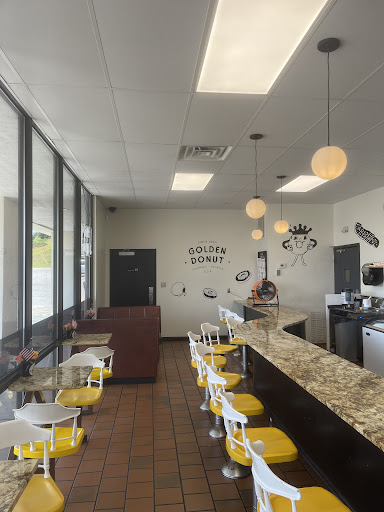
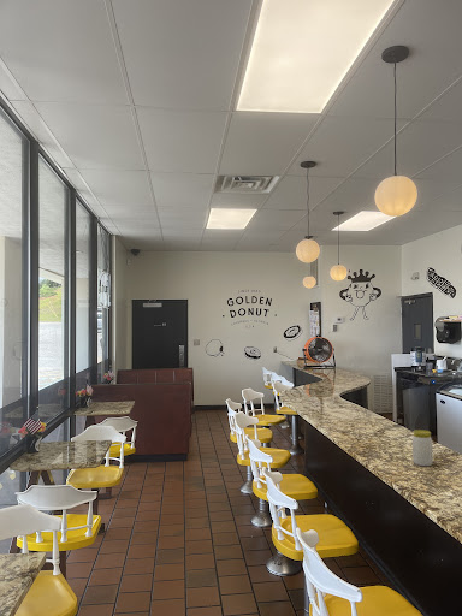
+ jar (422, 446)
